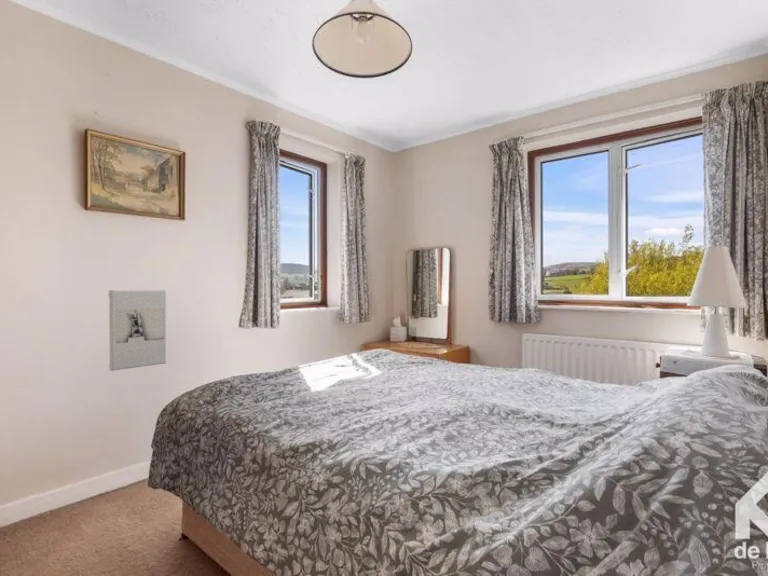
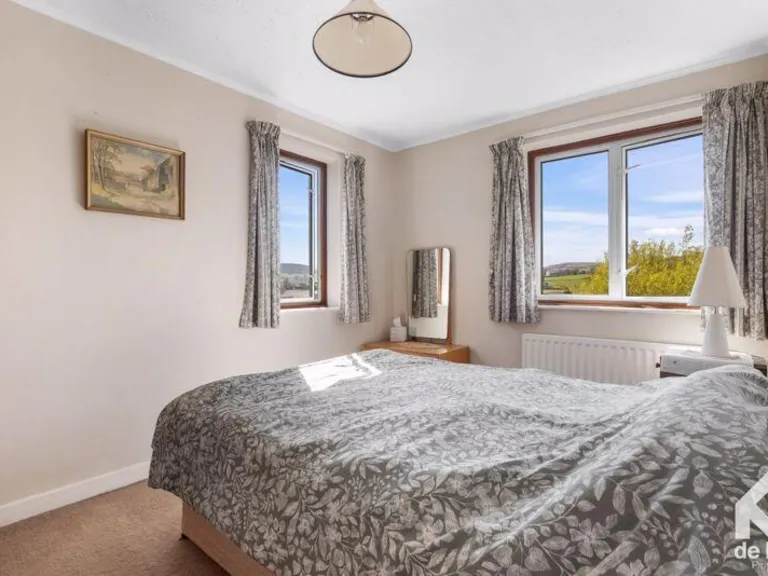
- wall sculpture (138, 328)
